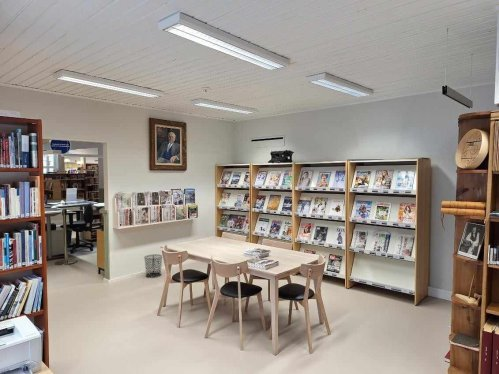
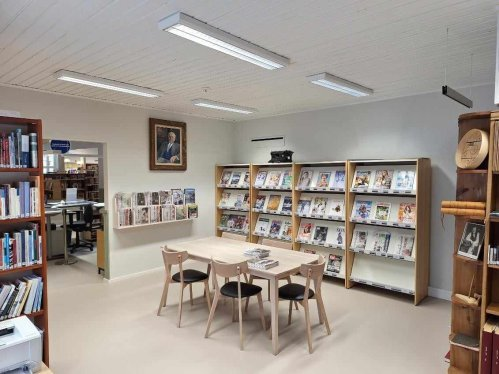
- waste bin (153, 266)
